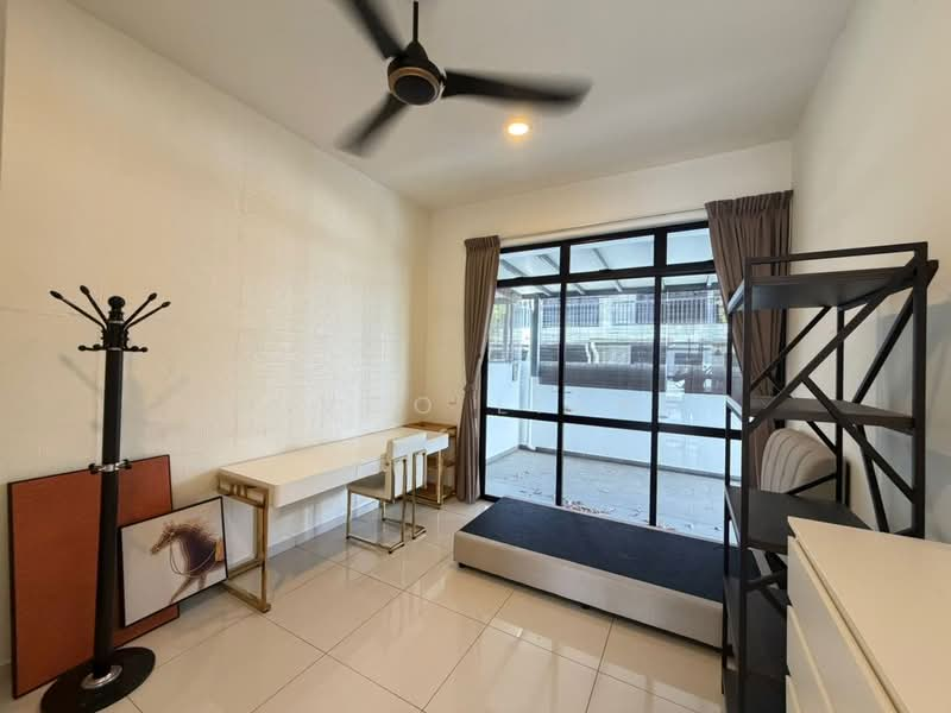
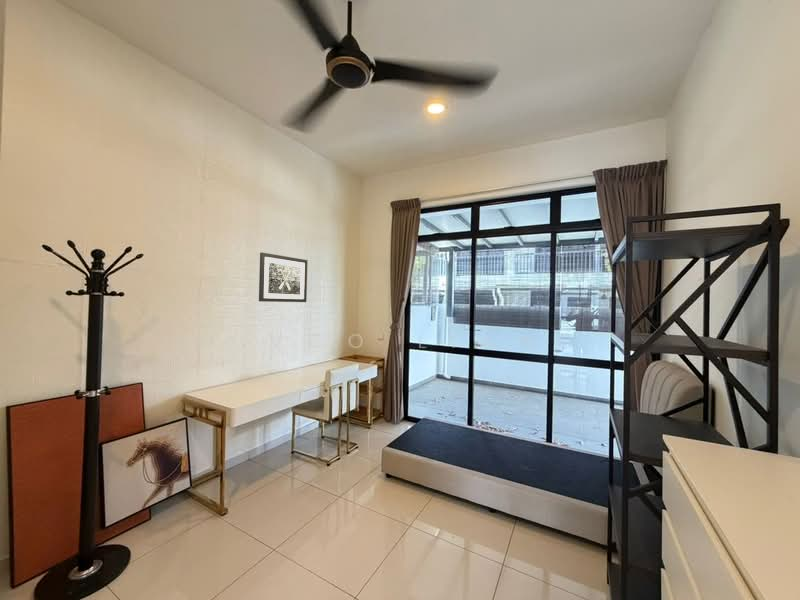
+ wall art (284, 279)
